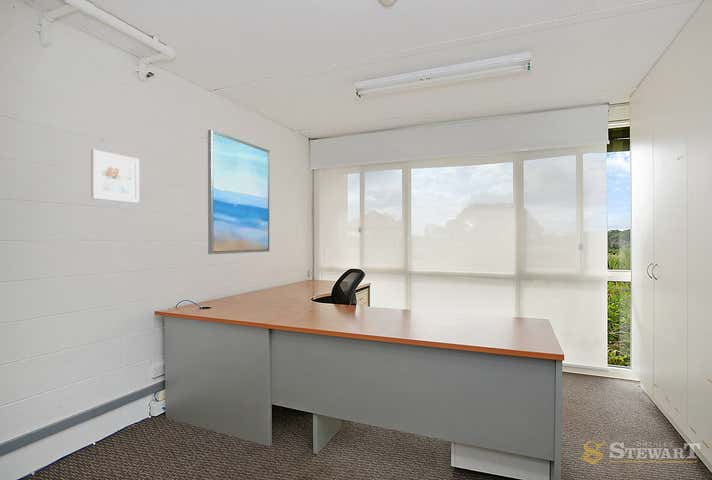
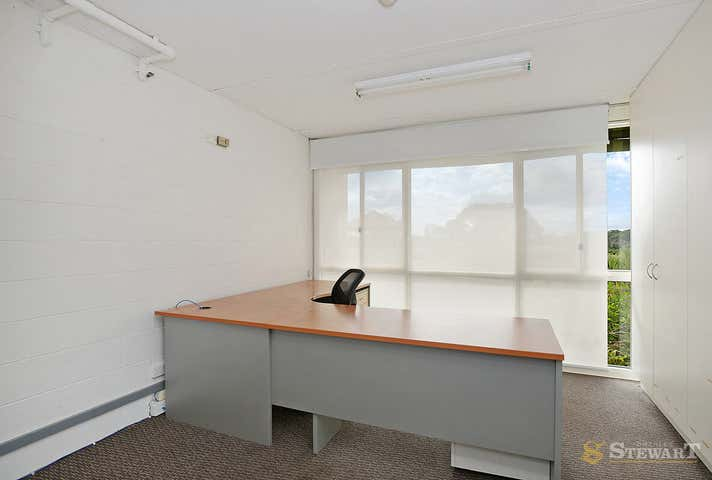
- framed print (116, 177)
- wall art (241, 197)
